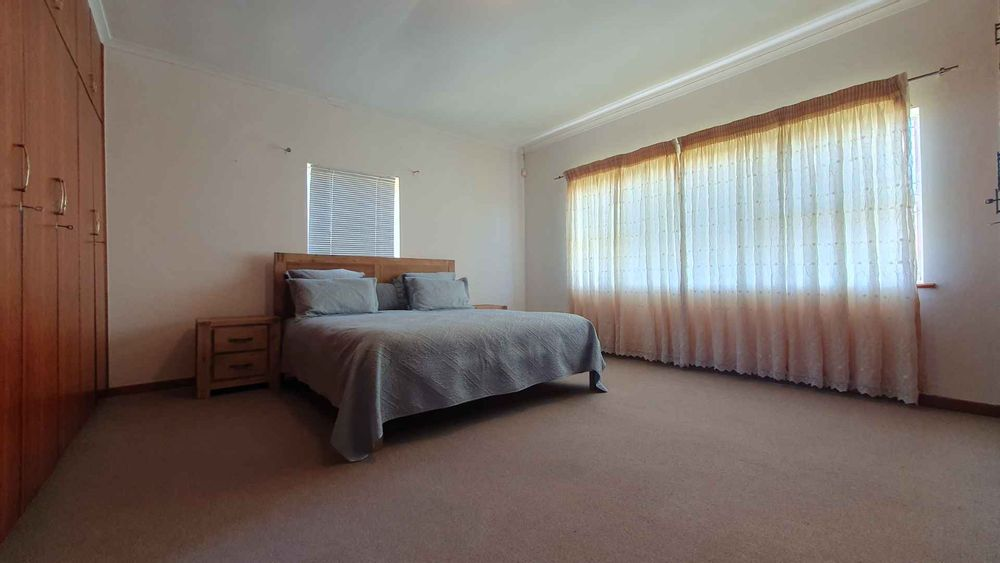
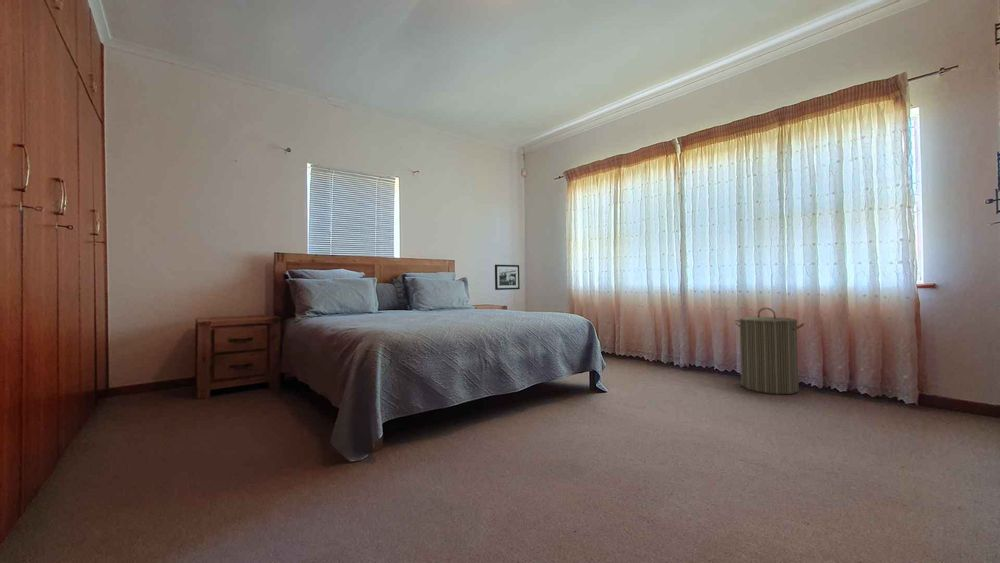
+ laundry hamper (768, 347)
+ picture frame (507, 277)
